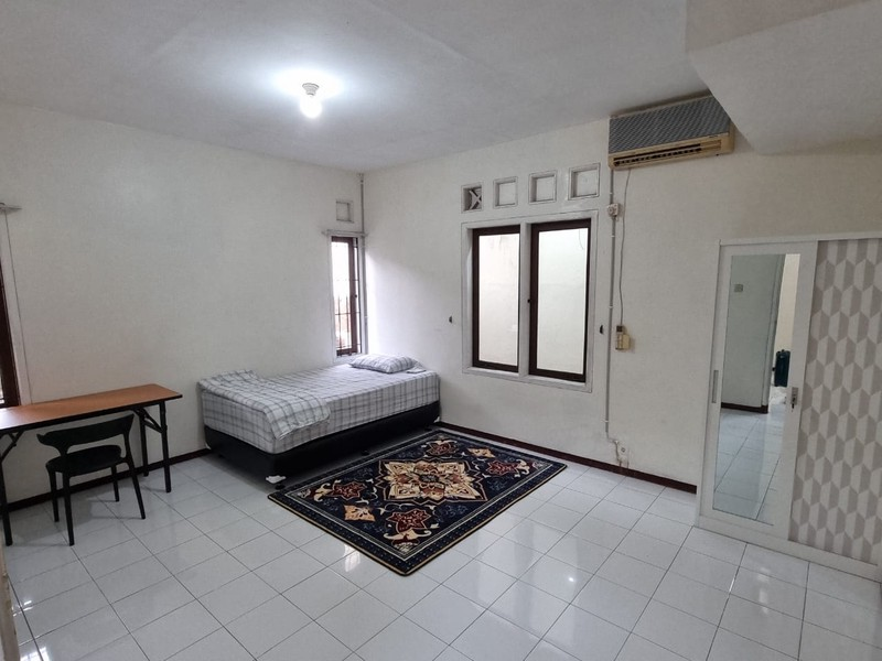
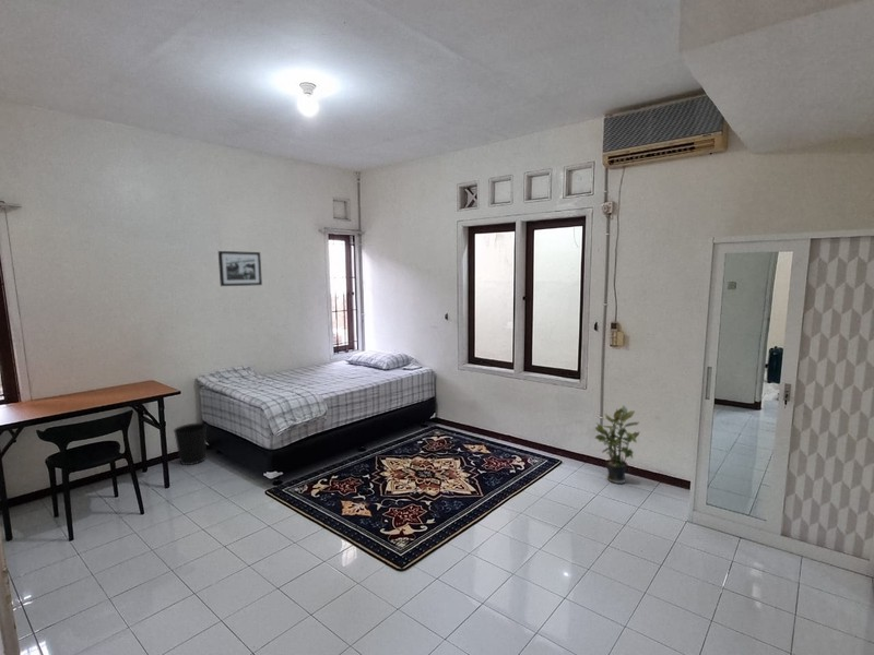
+ picture frame (240, 269)
+ potted plant (616, 442)
+ wastebasket (191, 443)
